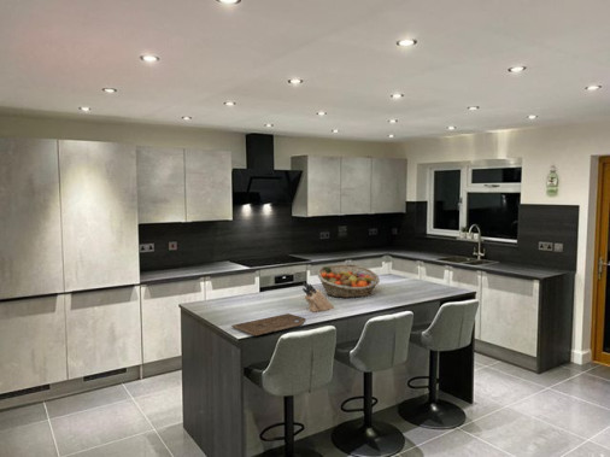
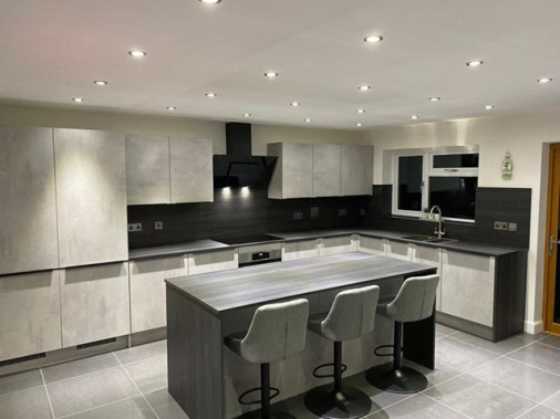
- fruit basket (347, 280)
- knife block (317, 295)
- cutting board (272, 323)
